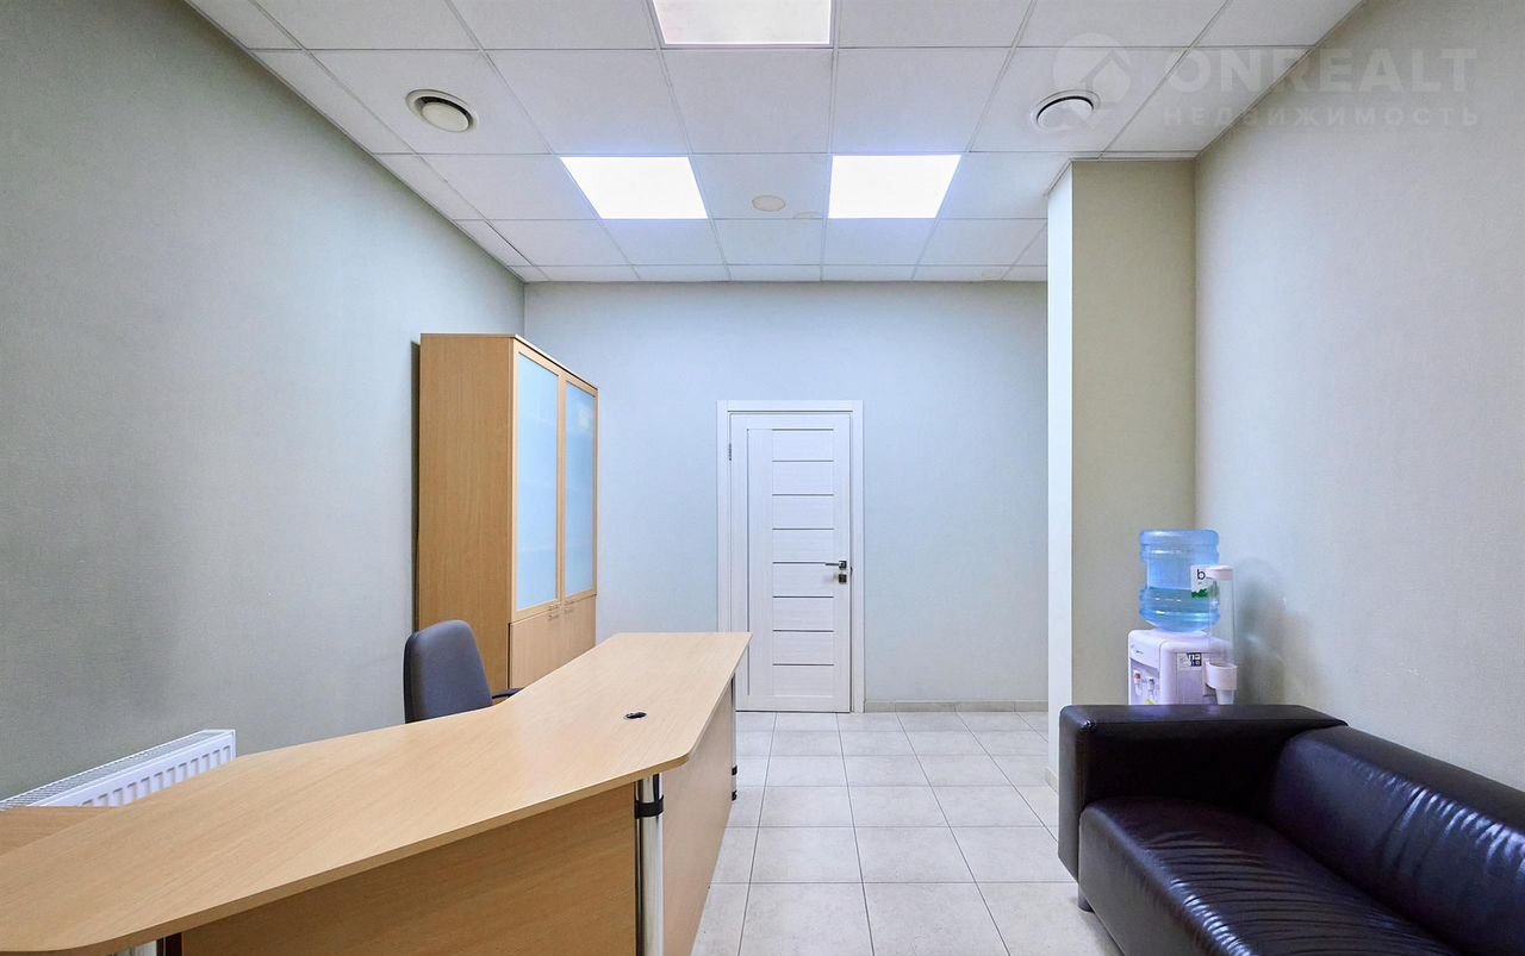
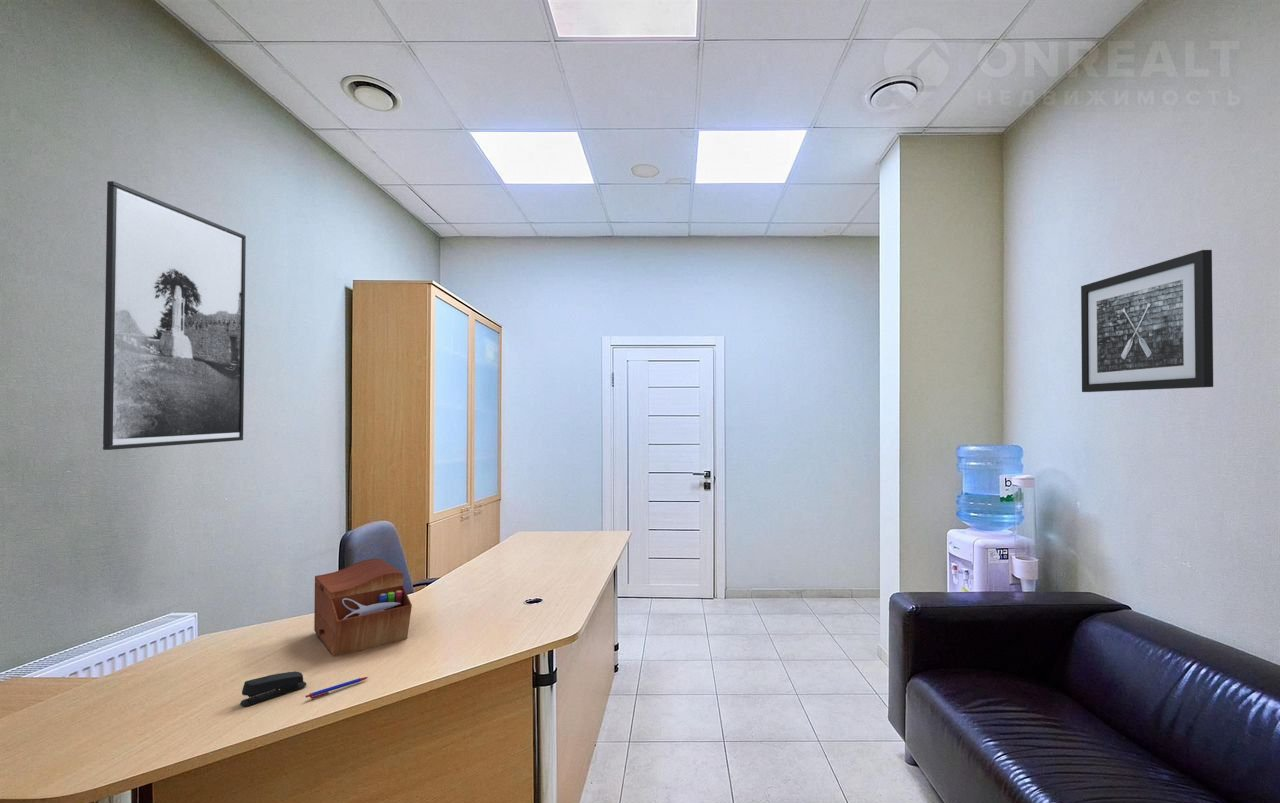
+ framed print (184, 327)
+ stapler (274, 683)
+ sewing box (359, 604)
+ pen (338, 686)
+ wall art (1138, 329)
